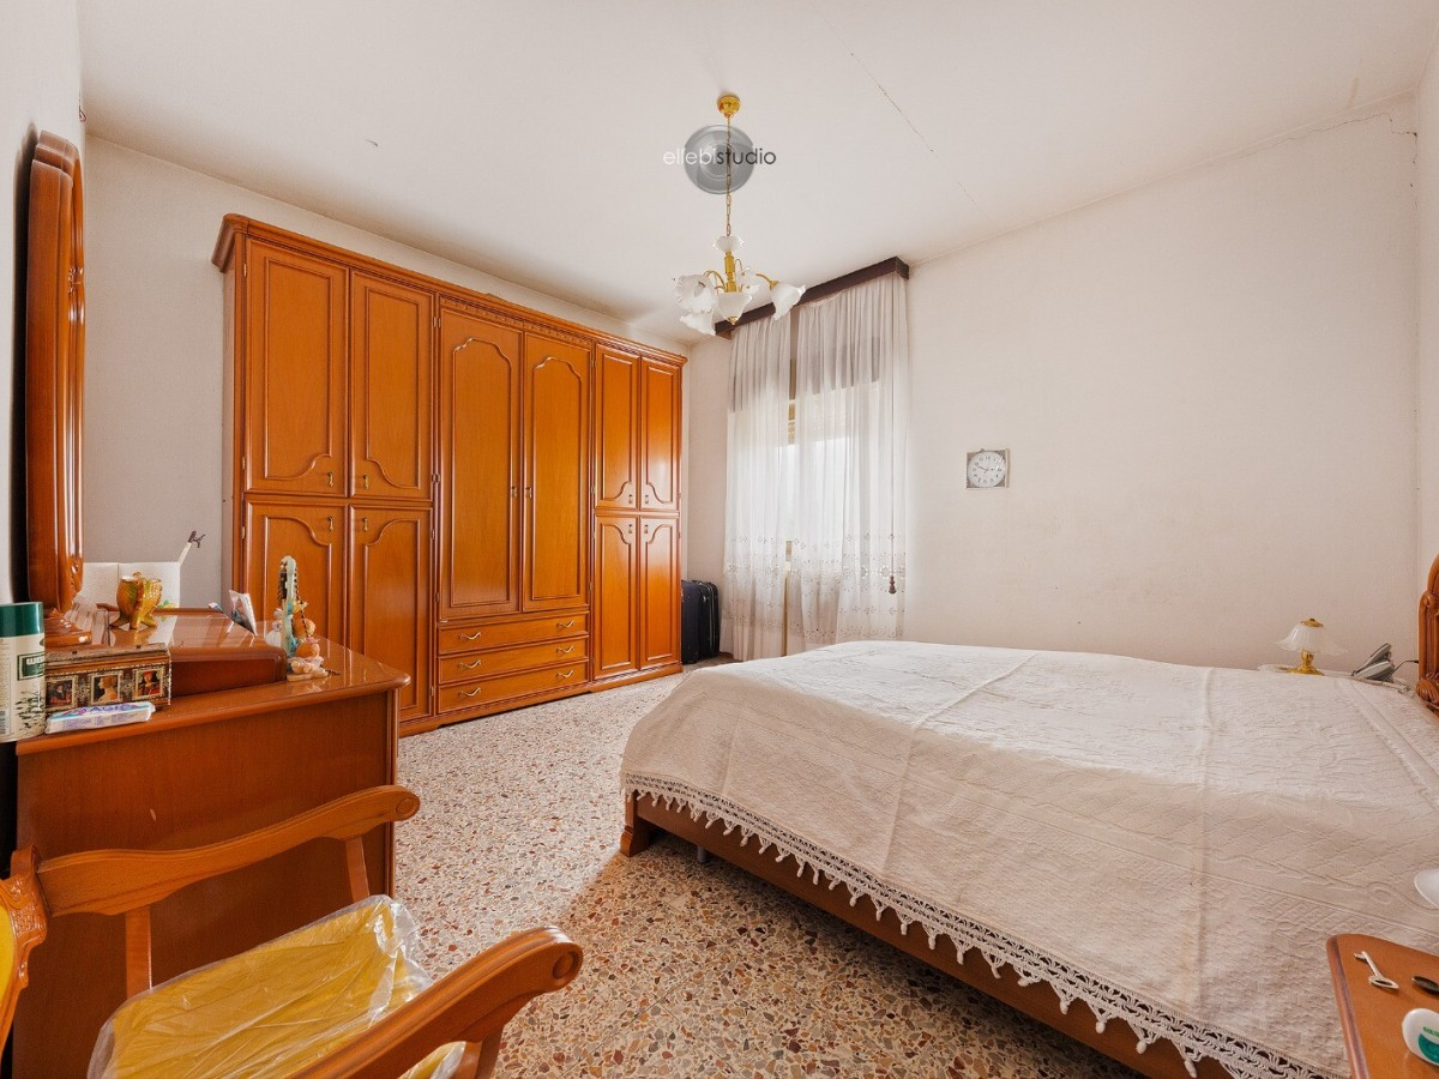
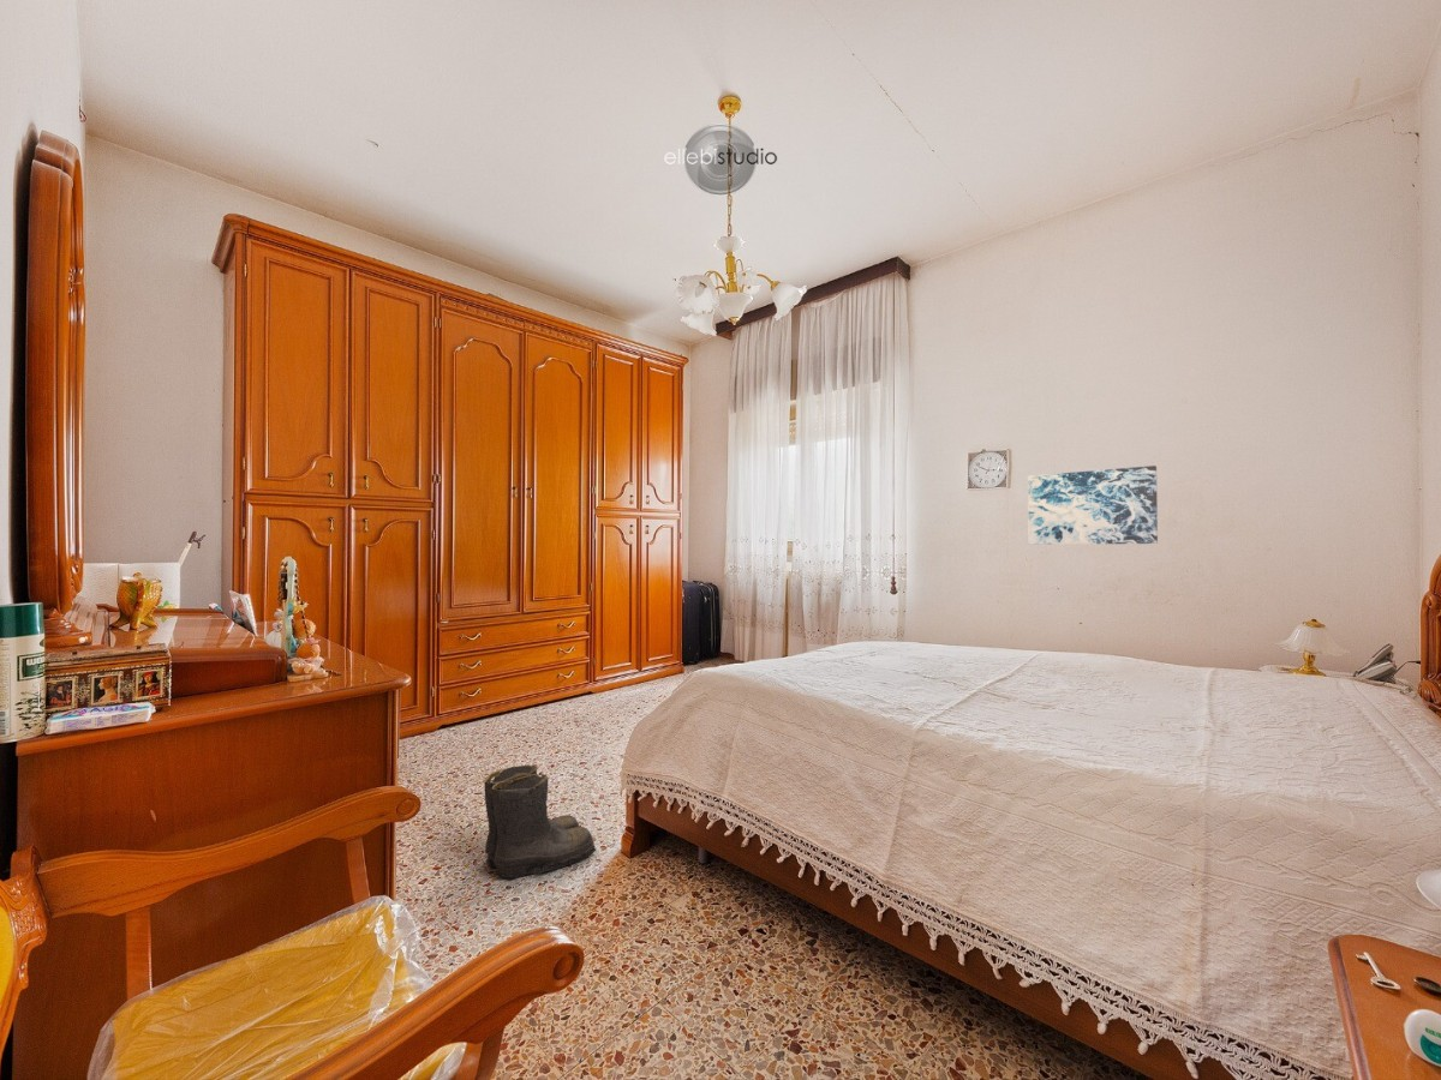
+ wall art (1088, 508)
+ boots (540, 812)
